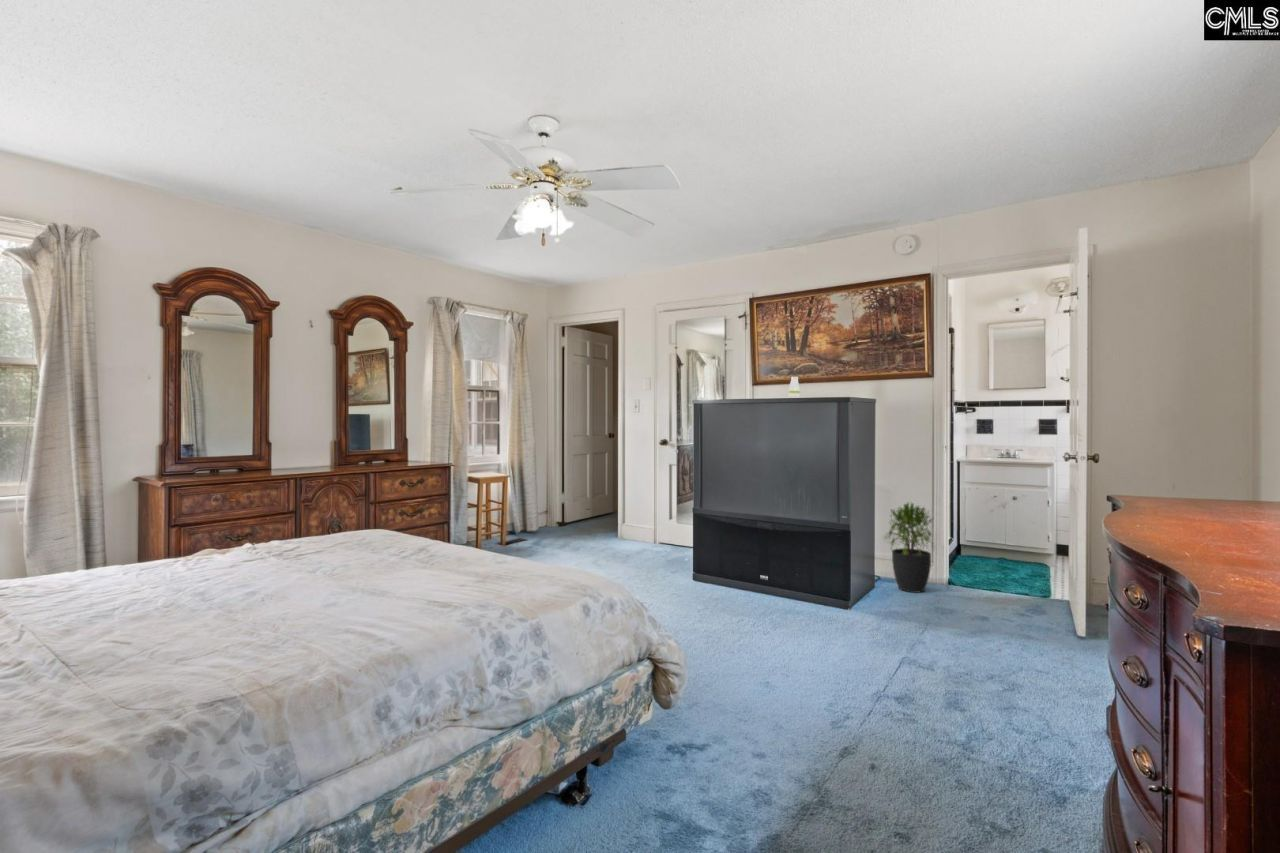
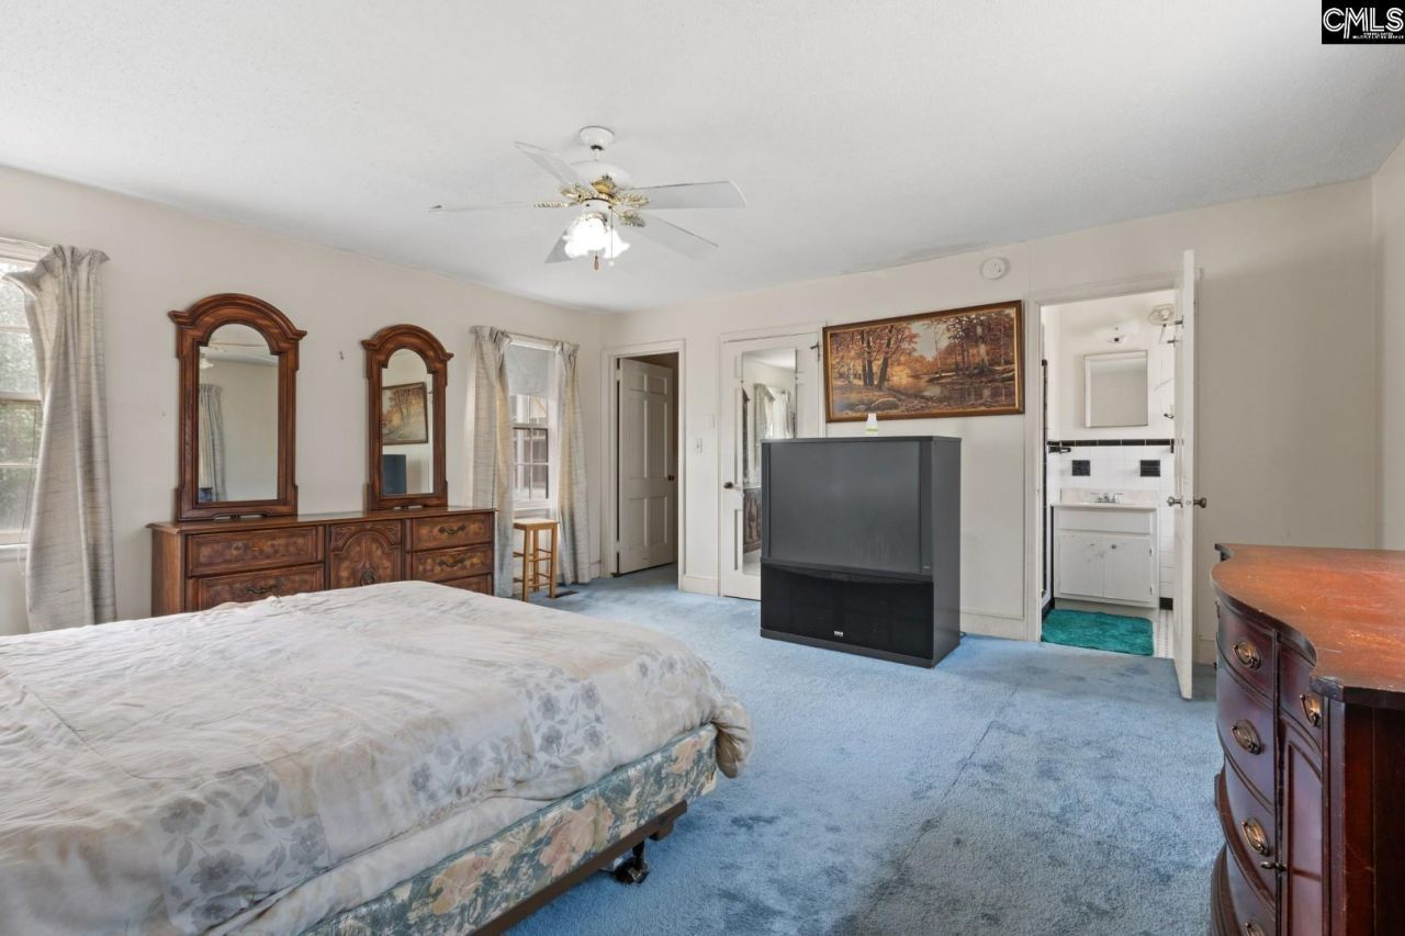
- potted plant (908, 544)
